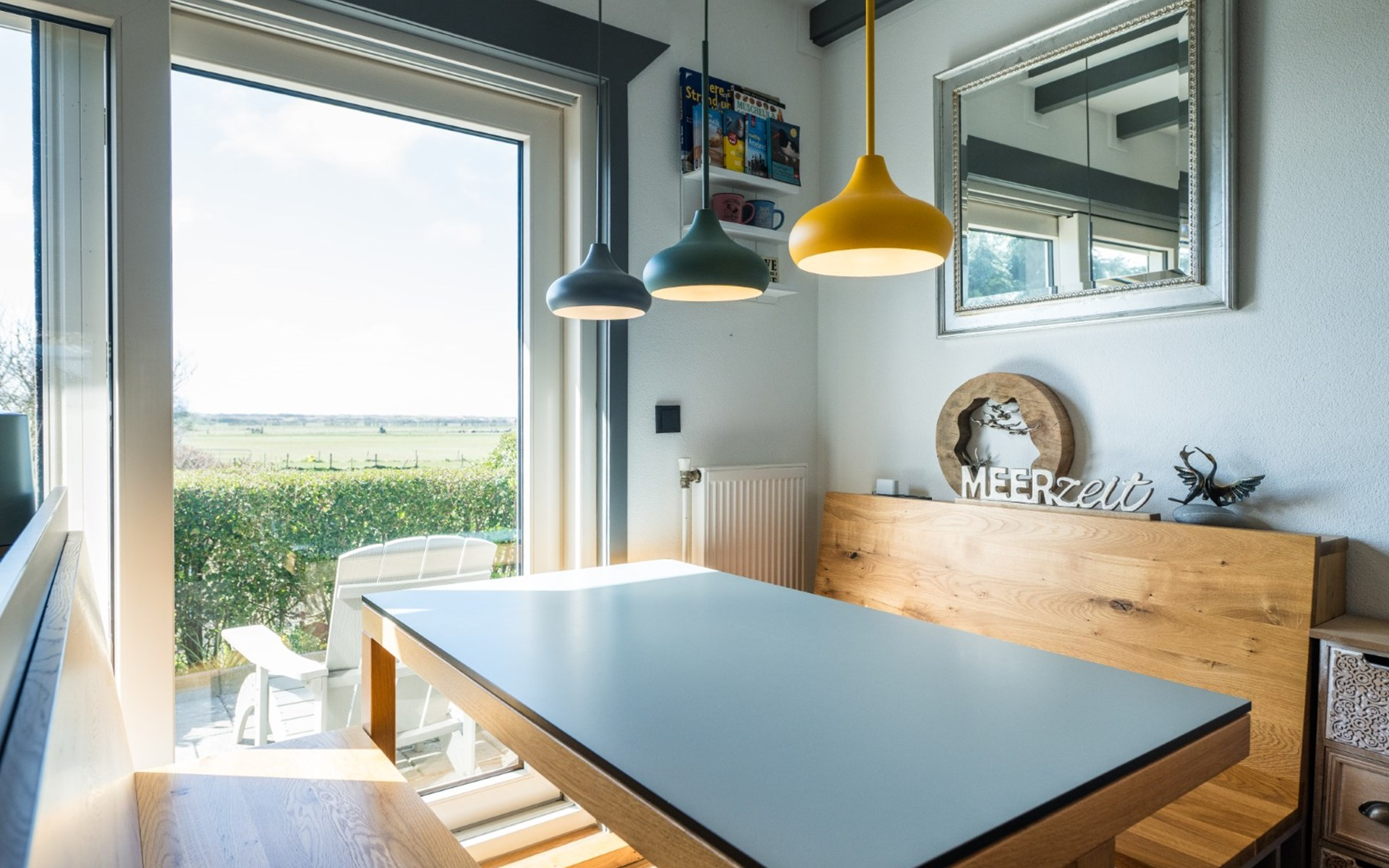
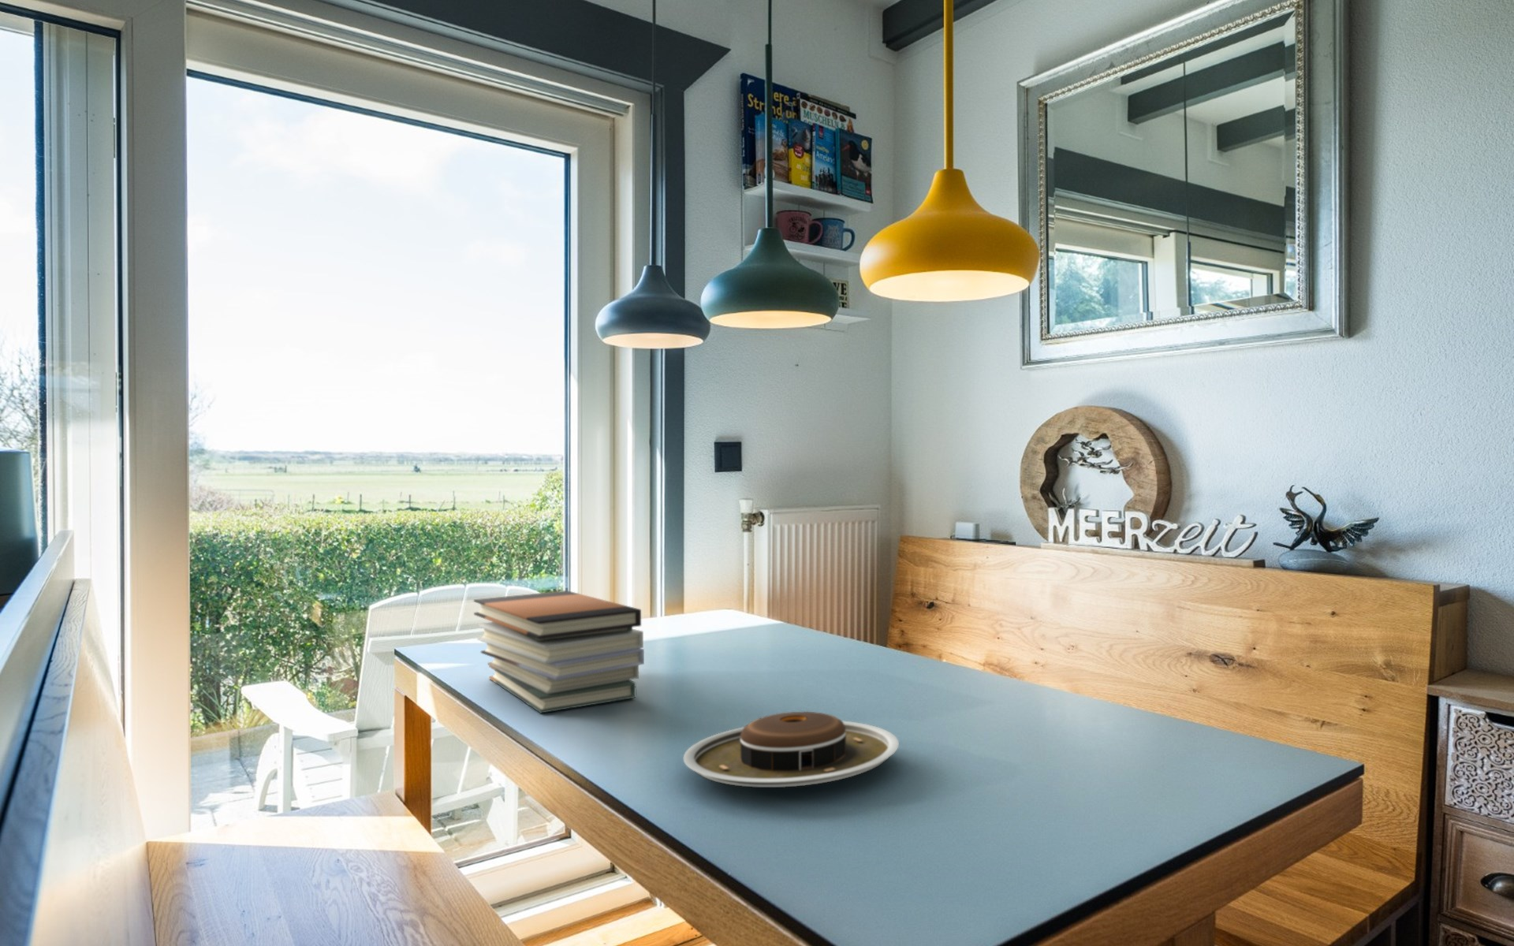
+ book stack (557, 646)
+ plate (794, 742)
